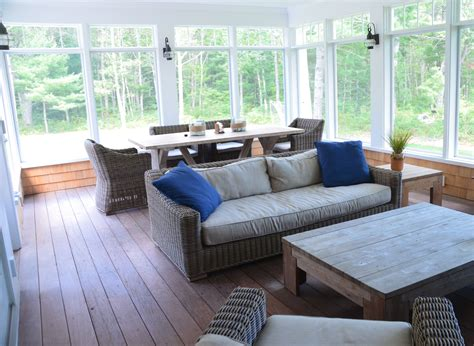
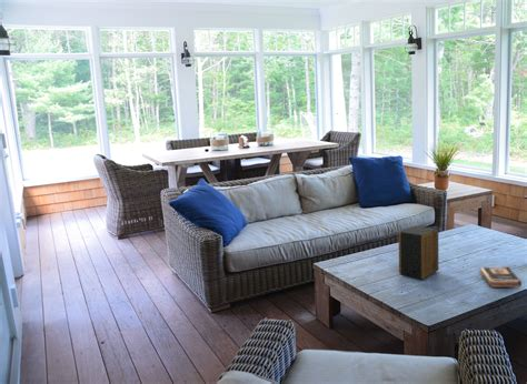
+ speaker (418, 252)
+ book (499, 275)
